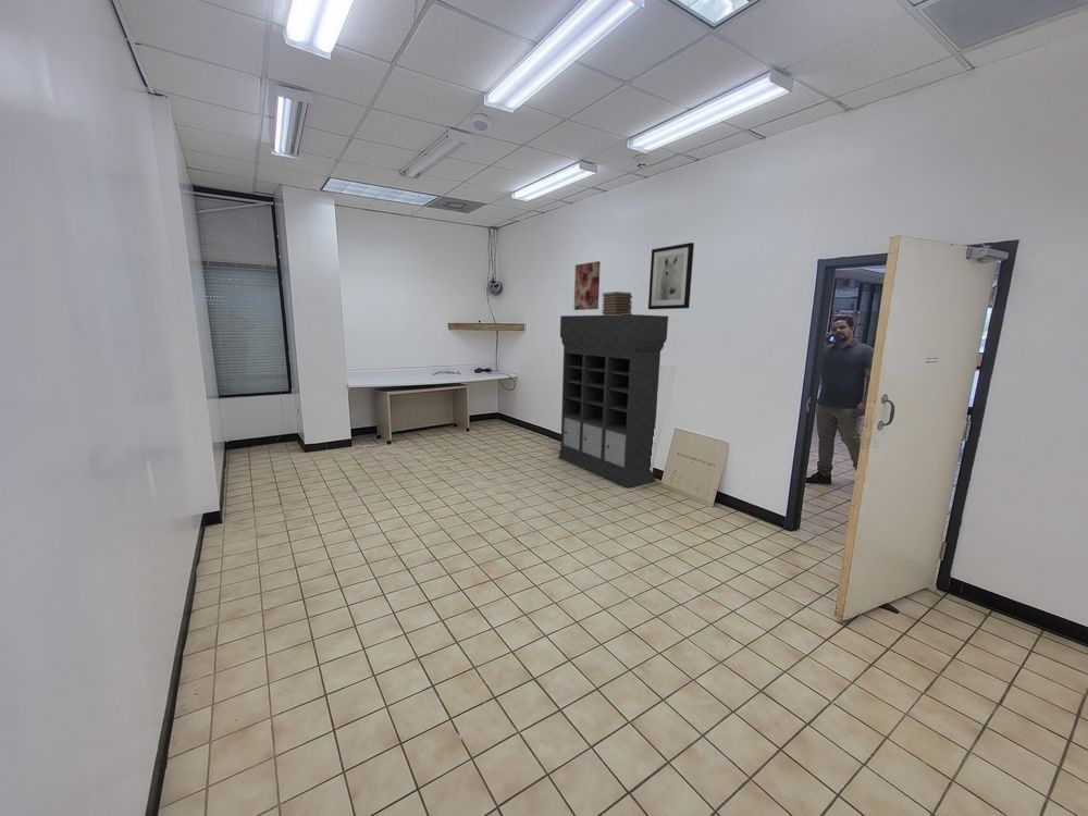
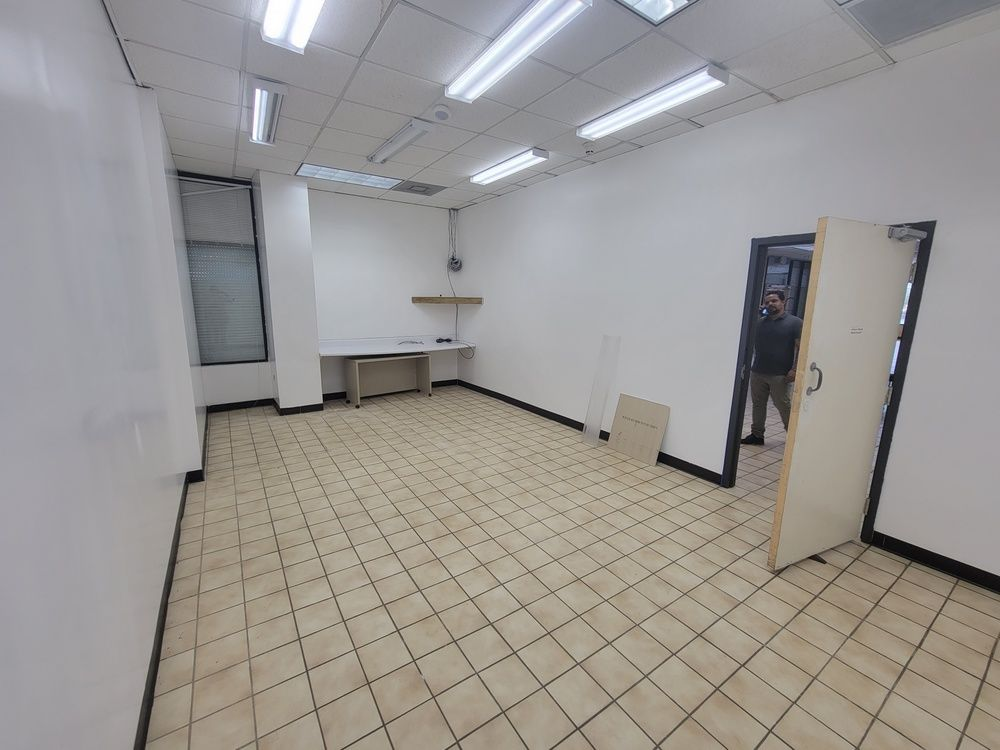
- shelving unit (606, 394)
- book stack (616, 304)
- wall art (586, 286)
- wall art (669, 277)
